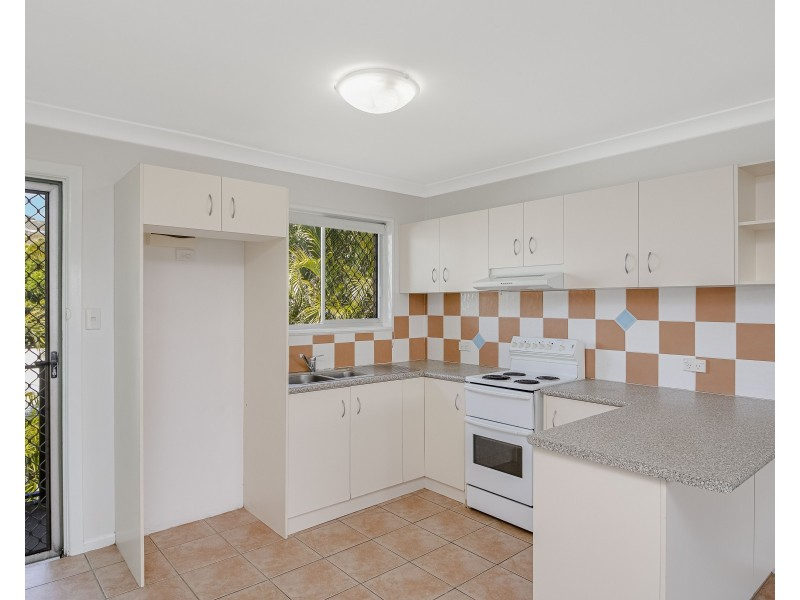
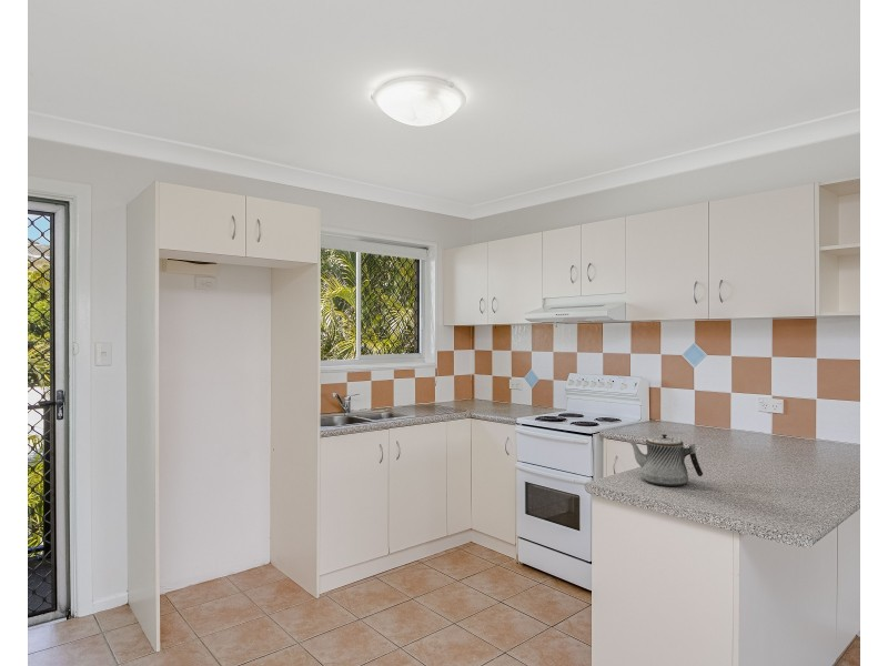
+ teapot (663, 457)
